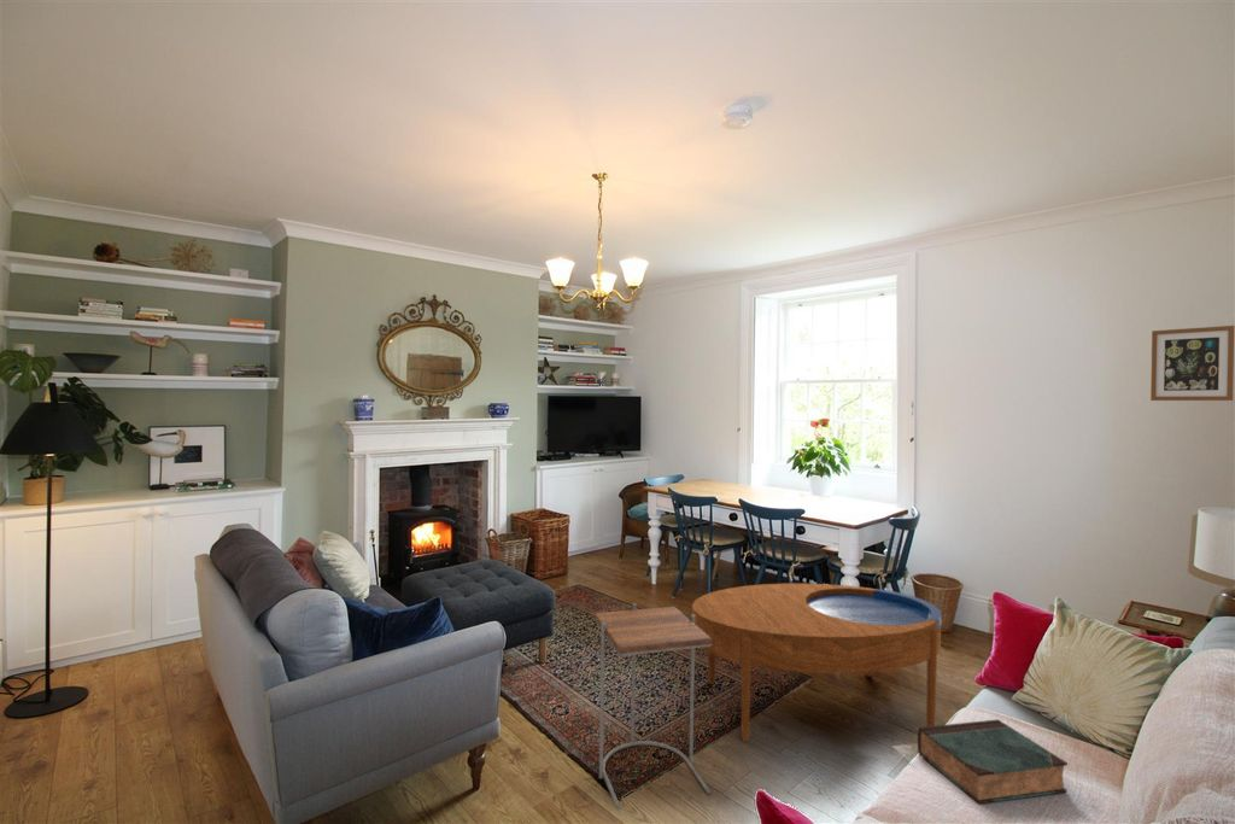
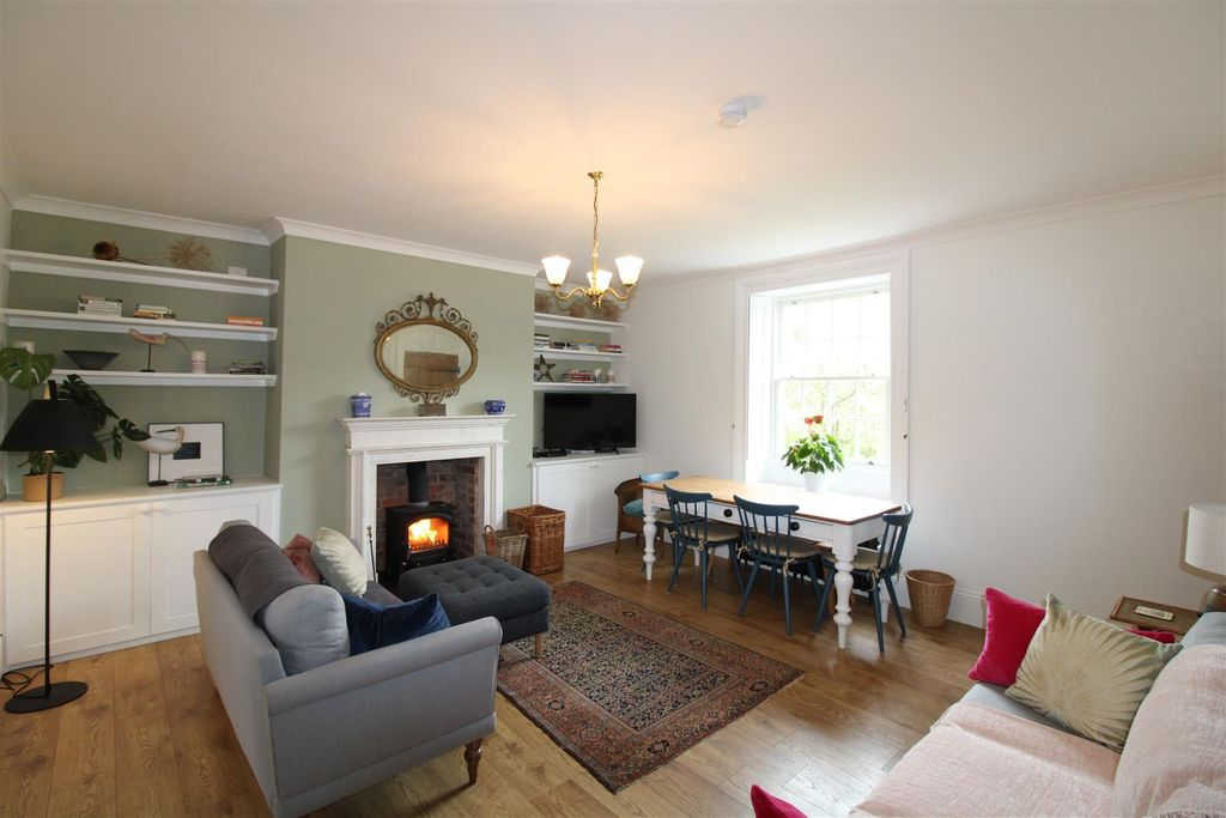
- wall art (1190, 364)
- coffee table (814, 655)
- side table (634, 691)
- book (988, 758)
